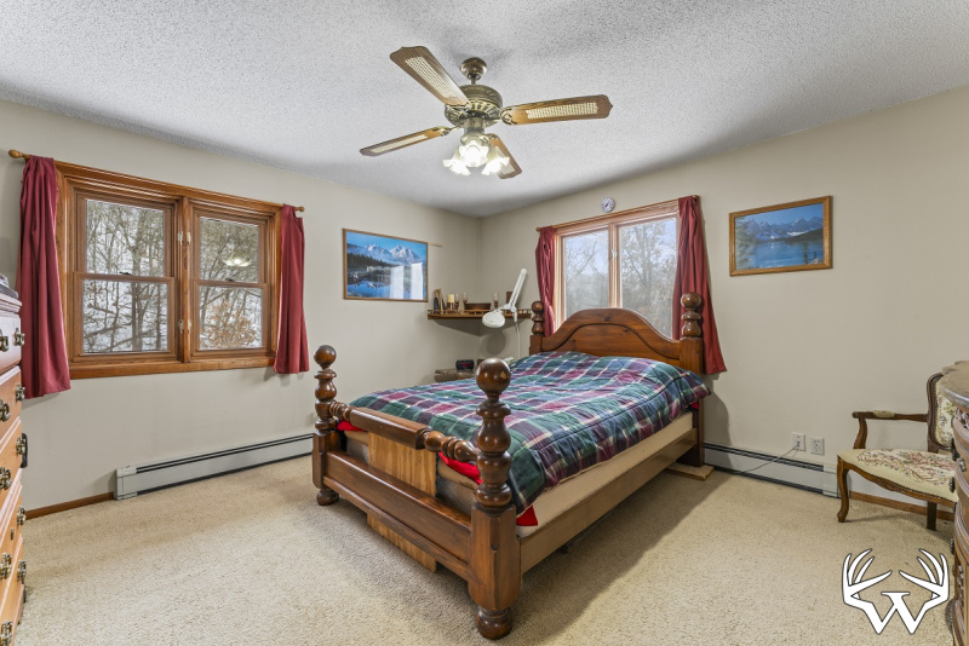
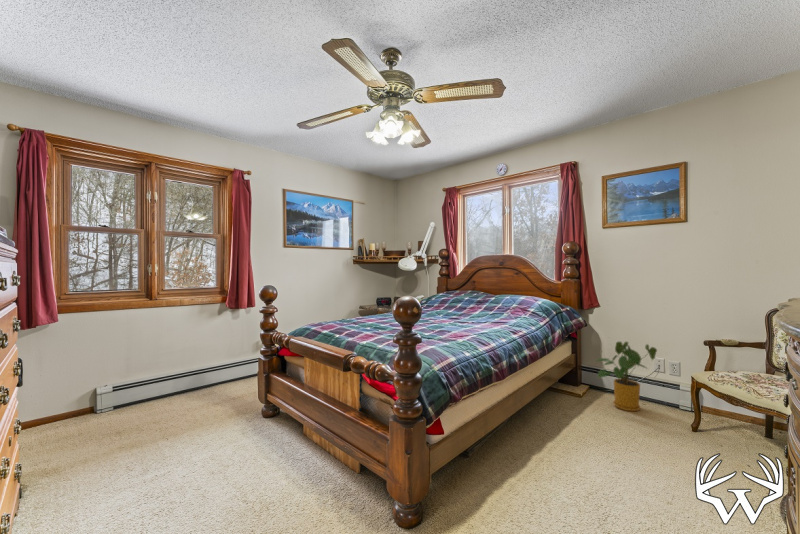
+ house plant (624, 375)
